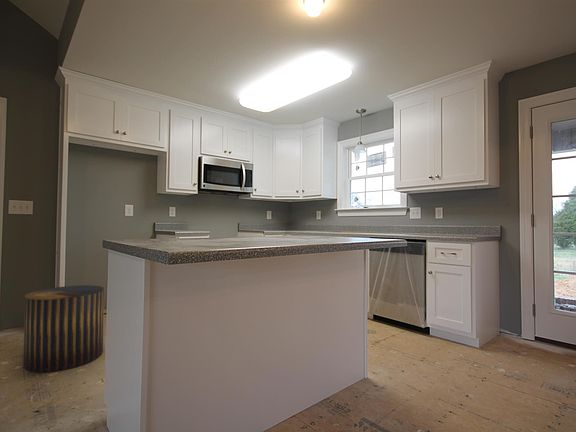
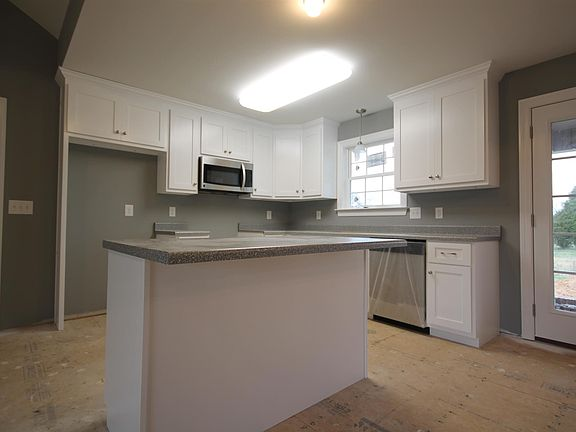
- stool (66, 324)
